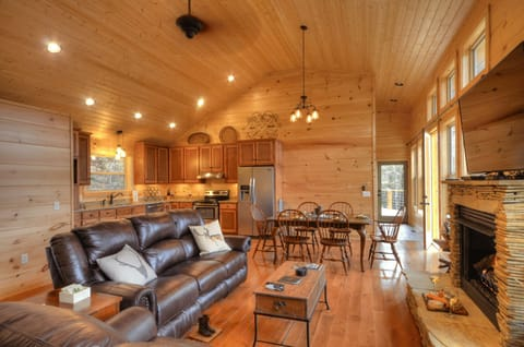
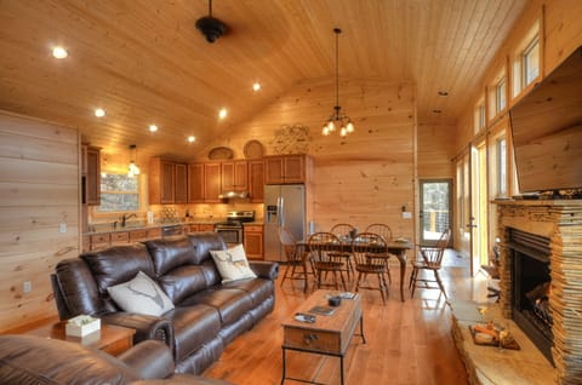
- boots (205, 325)
